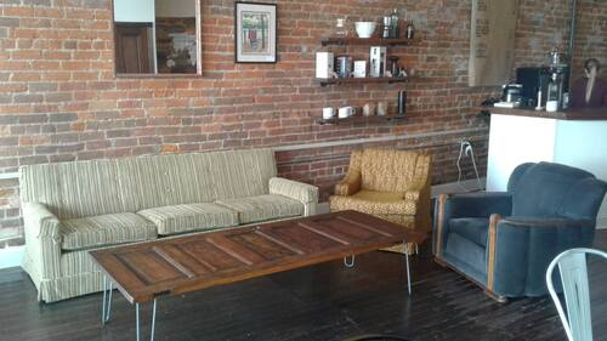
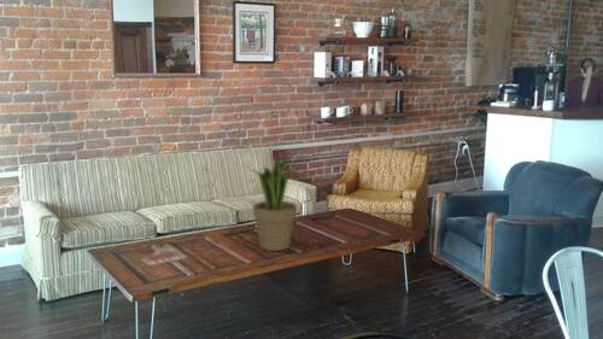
+ magazine (158, 253)
+ potted plant (274, 203)
